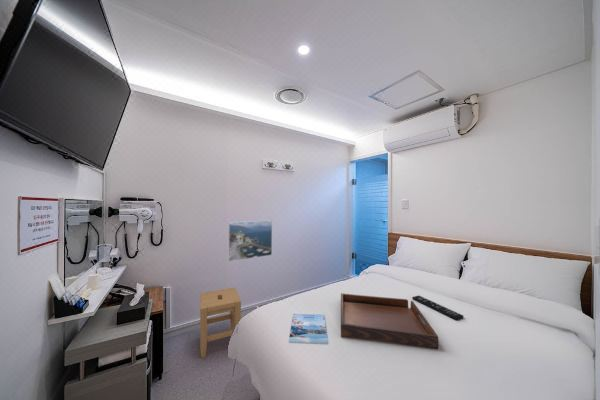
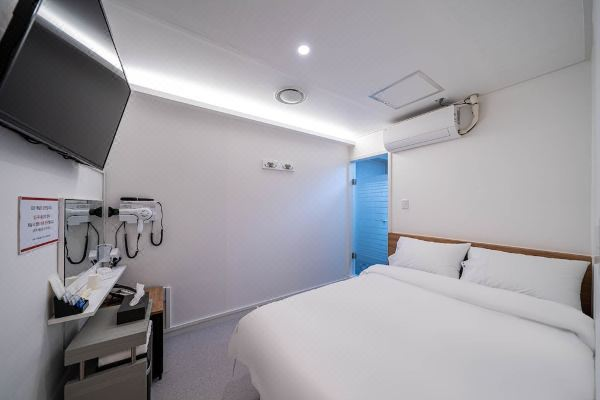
- magazine (308, 327)
- remote control (435, 306)
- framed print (251, 239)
- stool (219, 319)
- serving tray (380, 316)
